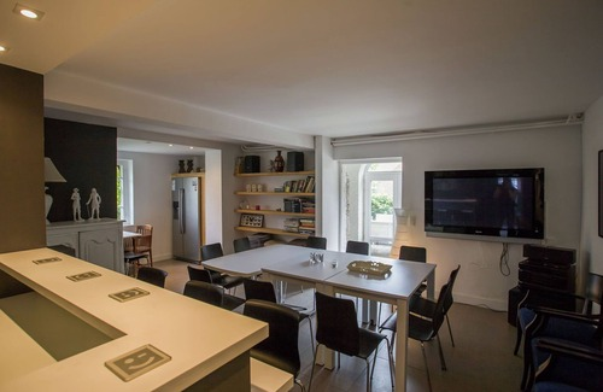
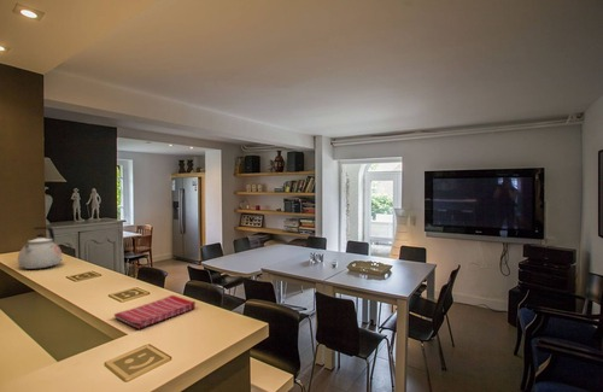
+ kettle (40, 246)
+ dish towel (157, 309)
